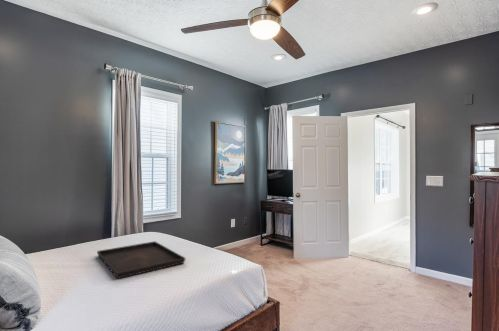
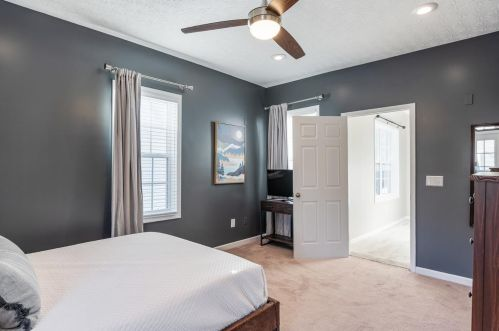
- serving tray (139, 256)
